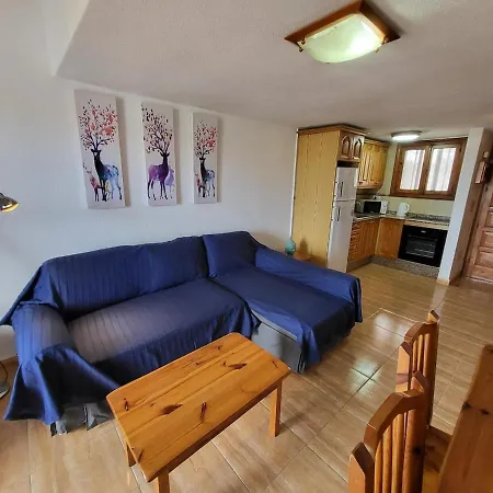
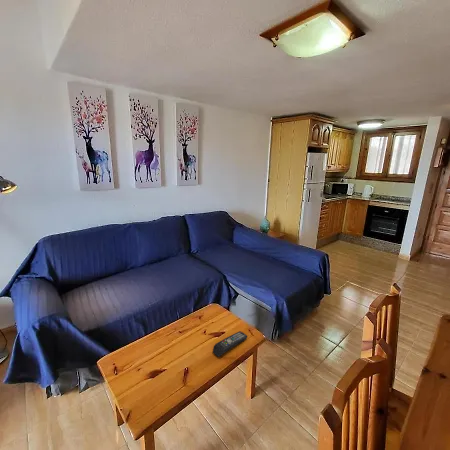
+ remote control (230, 342)
